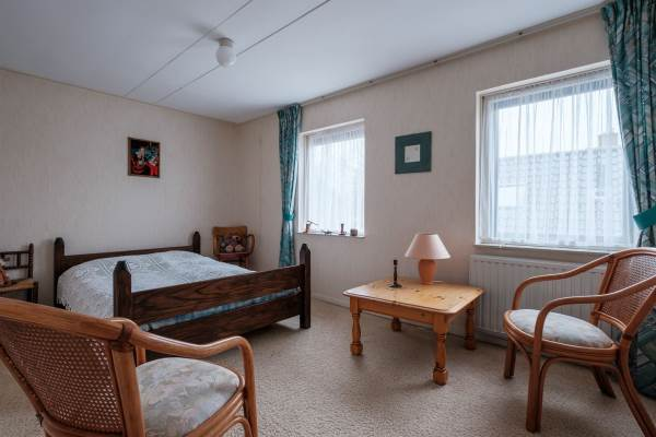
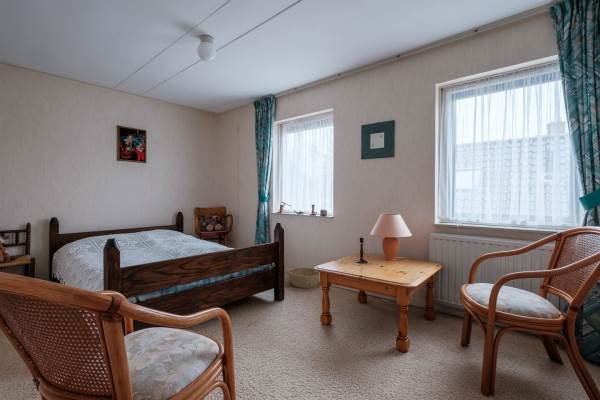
+ basket (304, 277)
